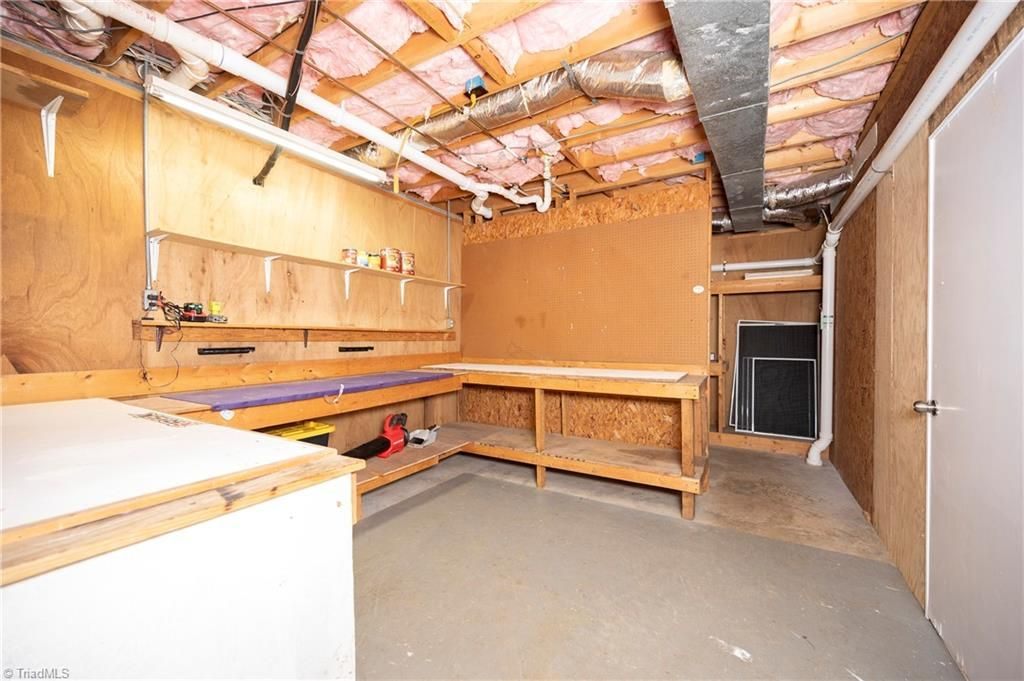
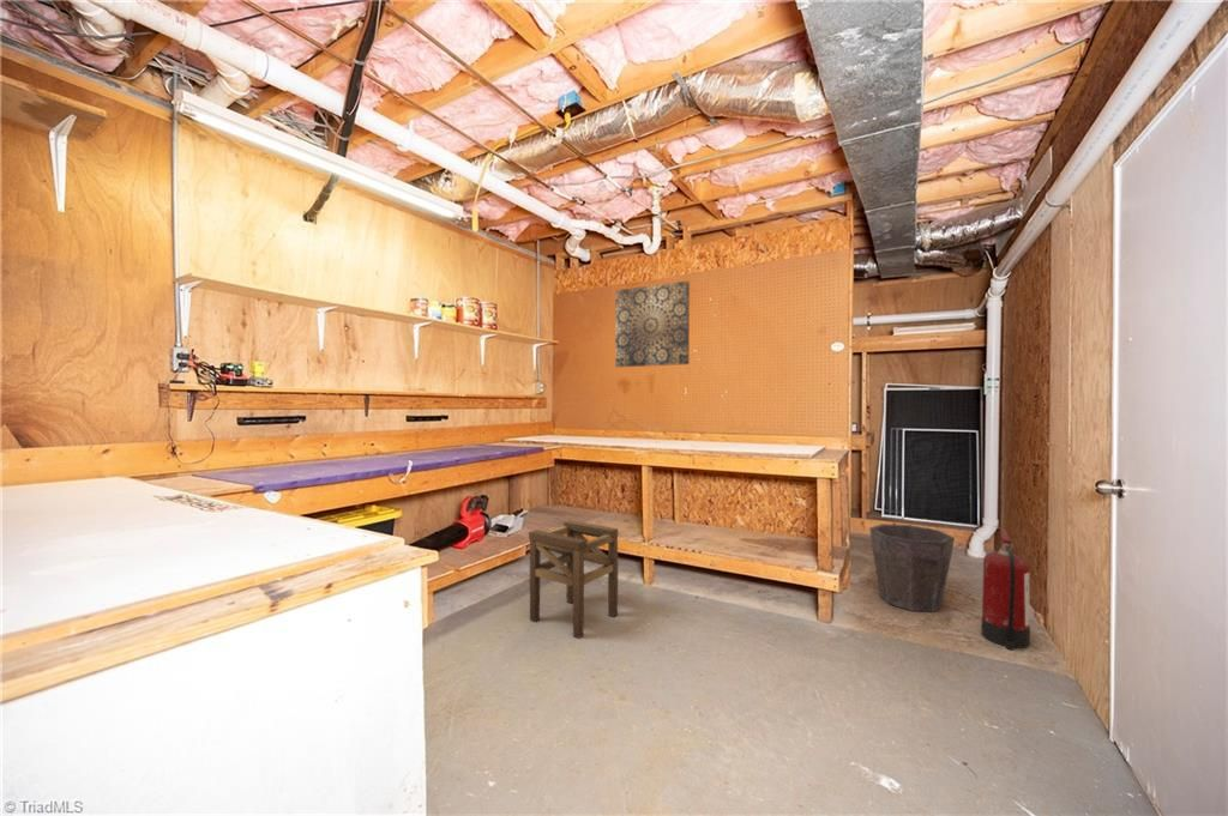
+ wall art (650, 326)
+ fire extinguisher (1006, 586)
+ waste bin (909, 567)
+ stool (573, 573)
